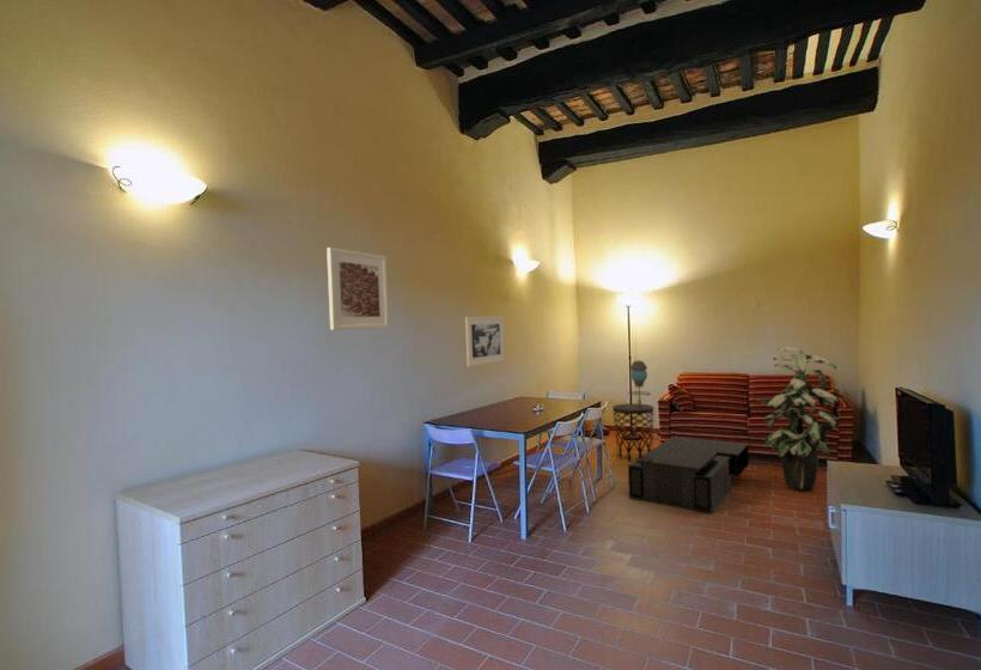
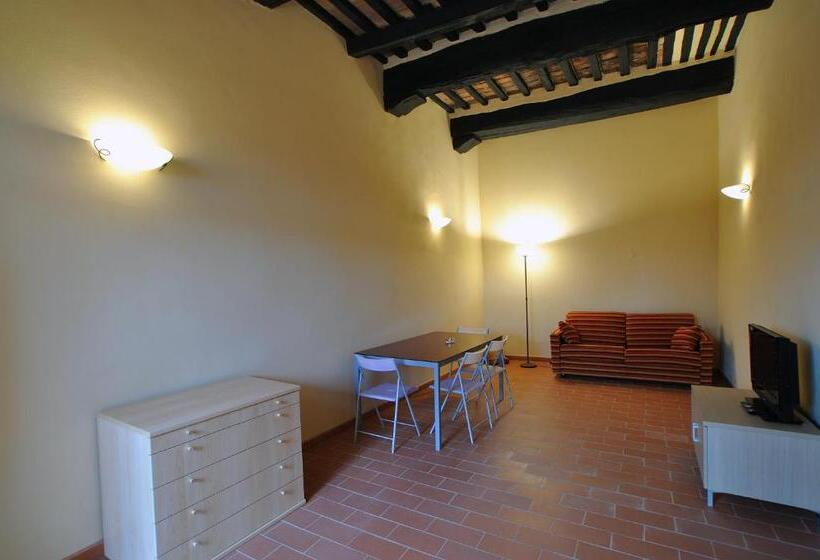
- coffee table (690, 467)
- side table (633, 432)
- indoor plant (796, 416)
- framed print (486, 340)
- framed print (359, 290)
- table lamp (639, 383)
